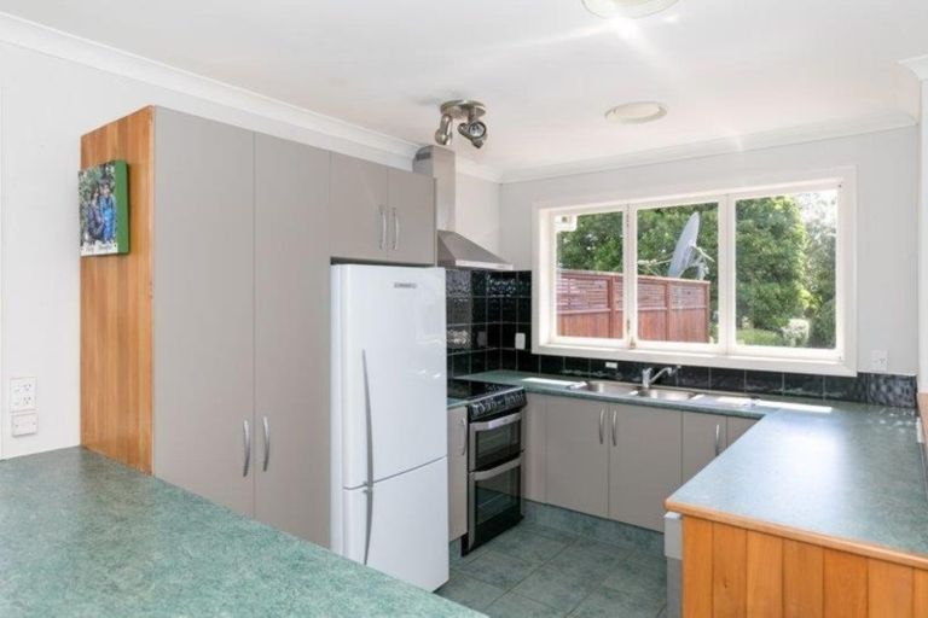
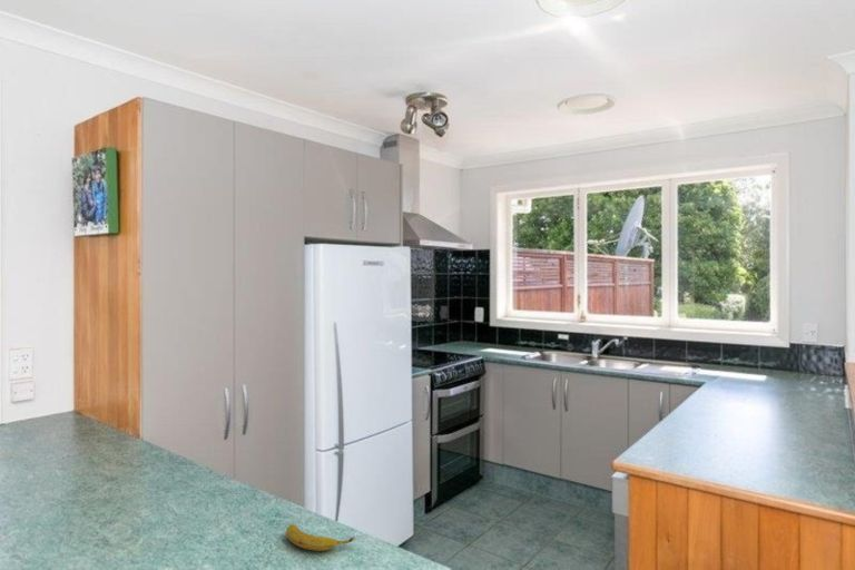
+ banana (315, 535)
